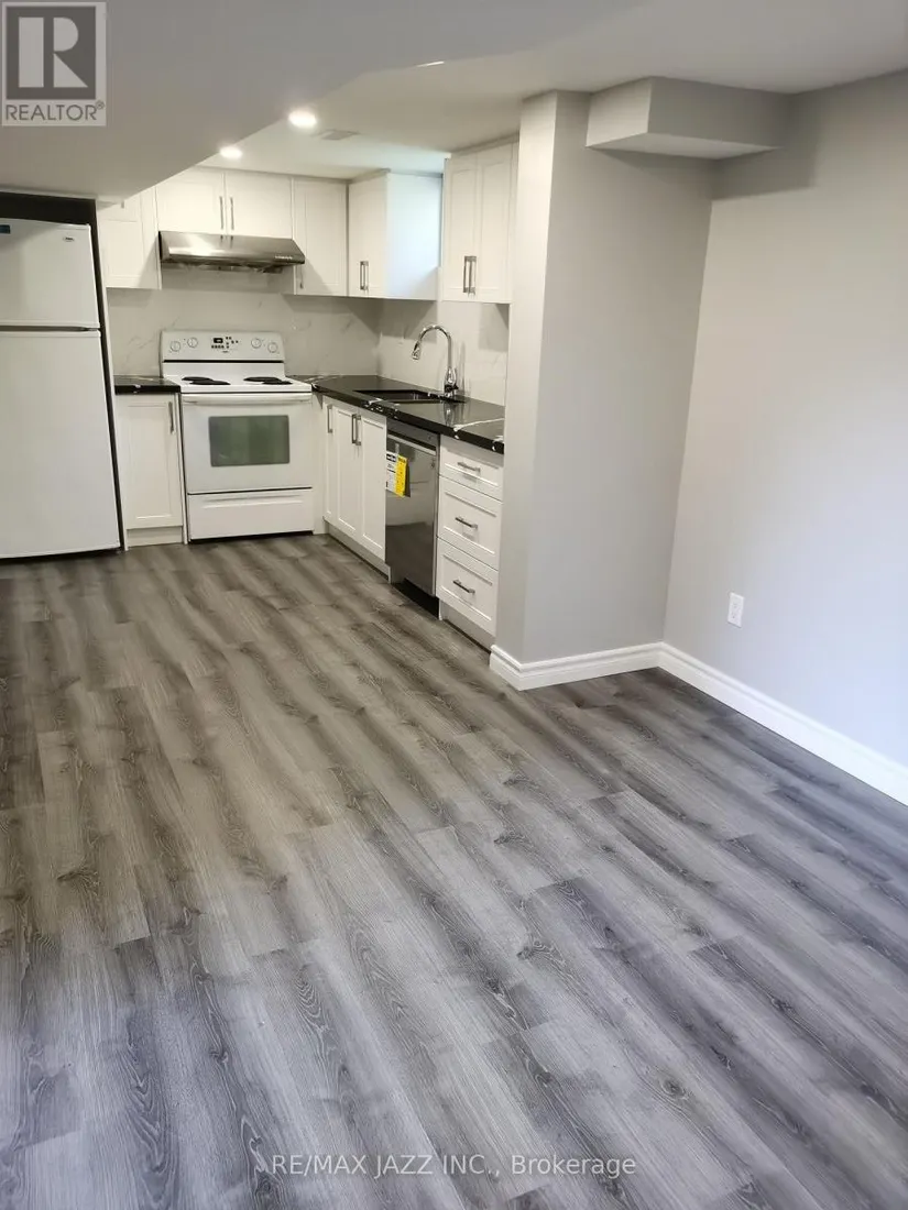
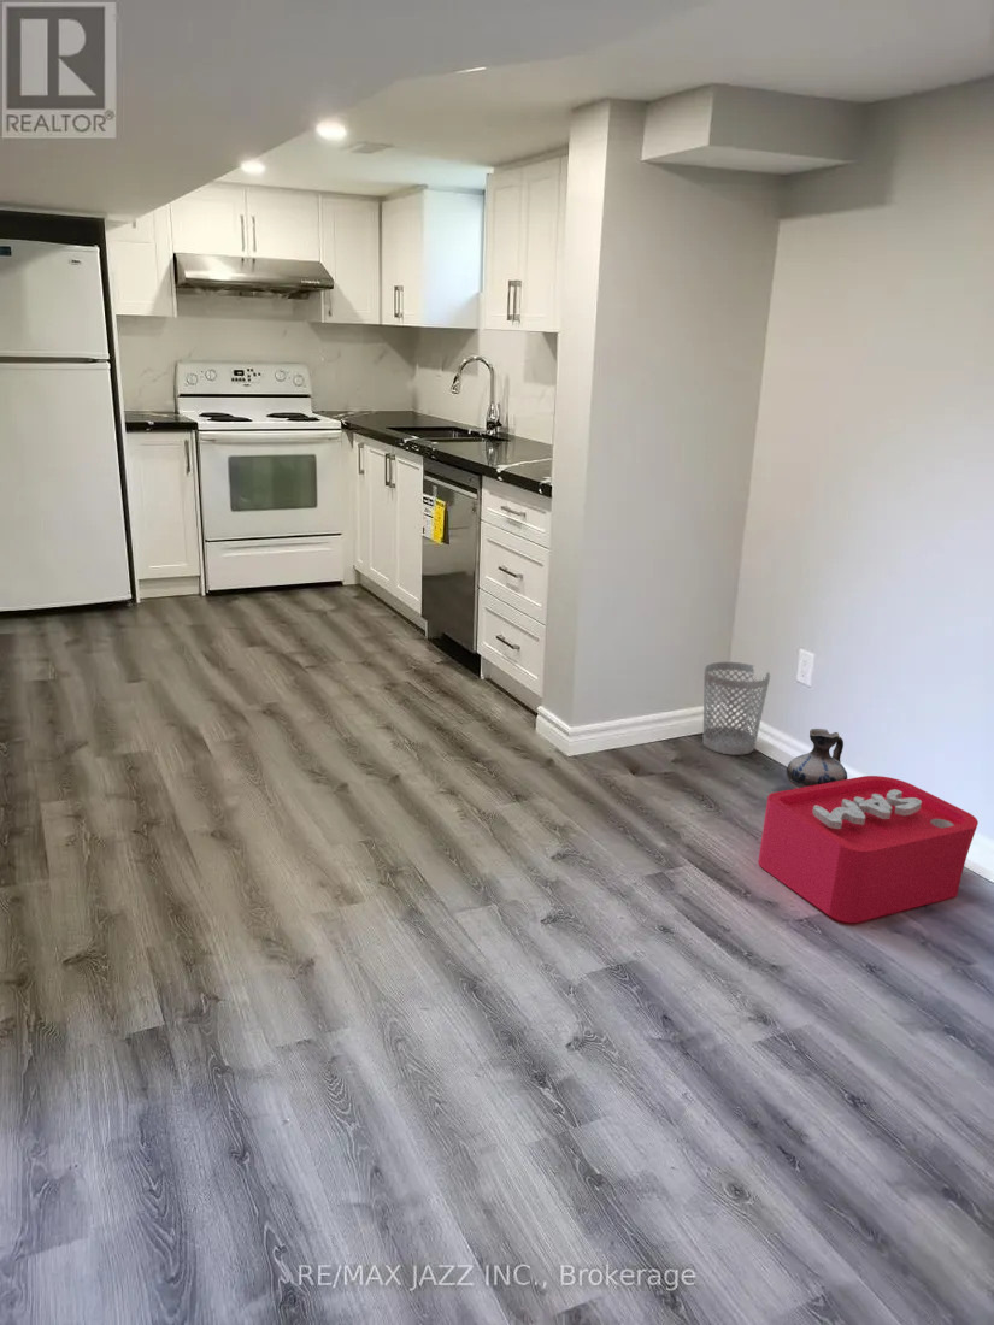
+ ceramic jug (818, 766)
+ storage bin (887, 844)
+ wastebasket (733, 708)
